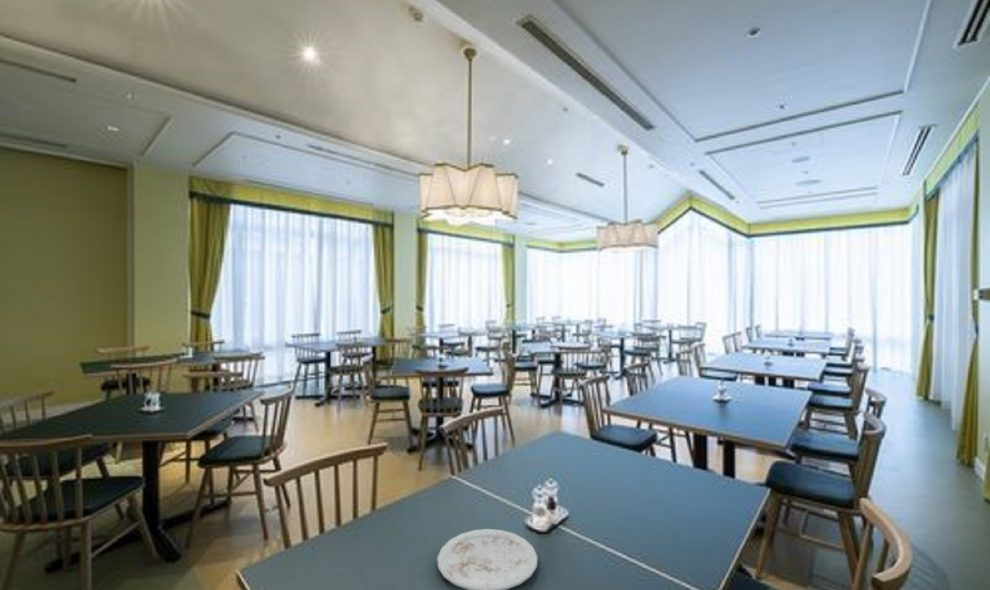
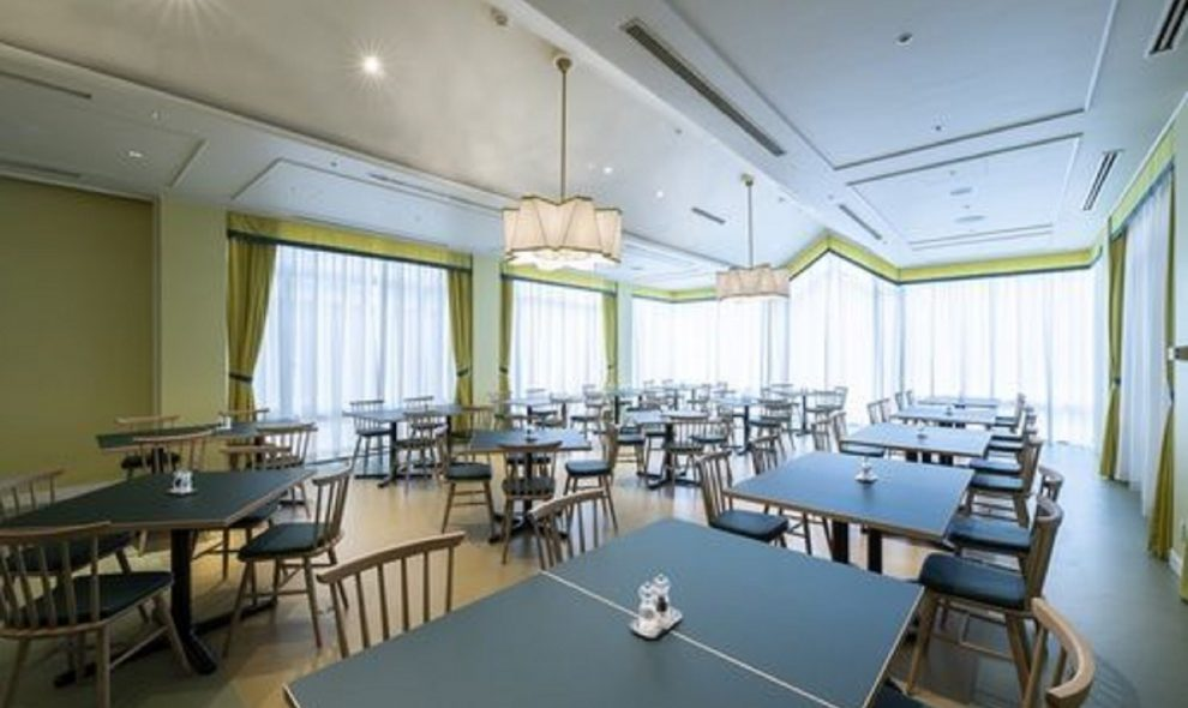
- plate (487, 558)
